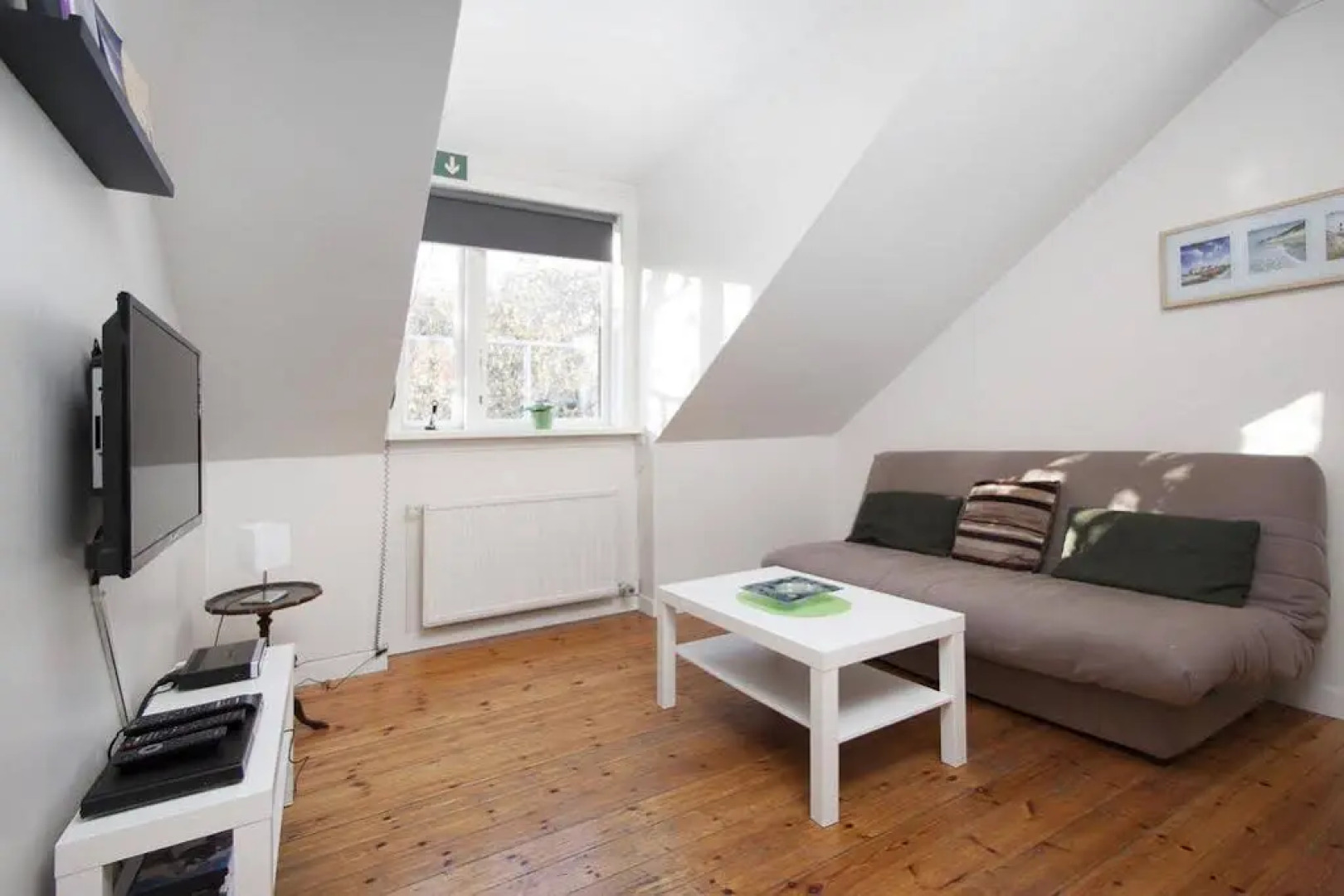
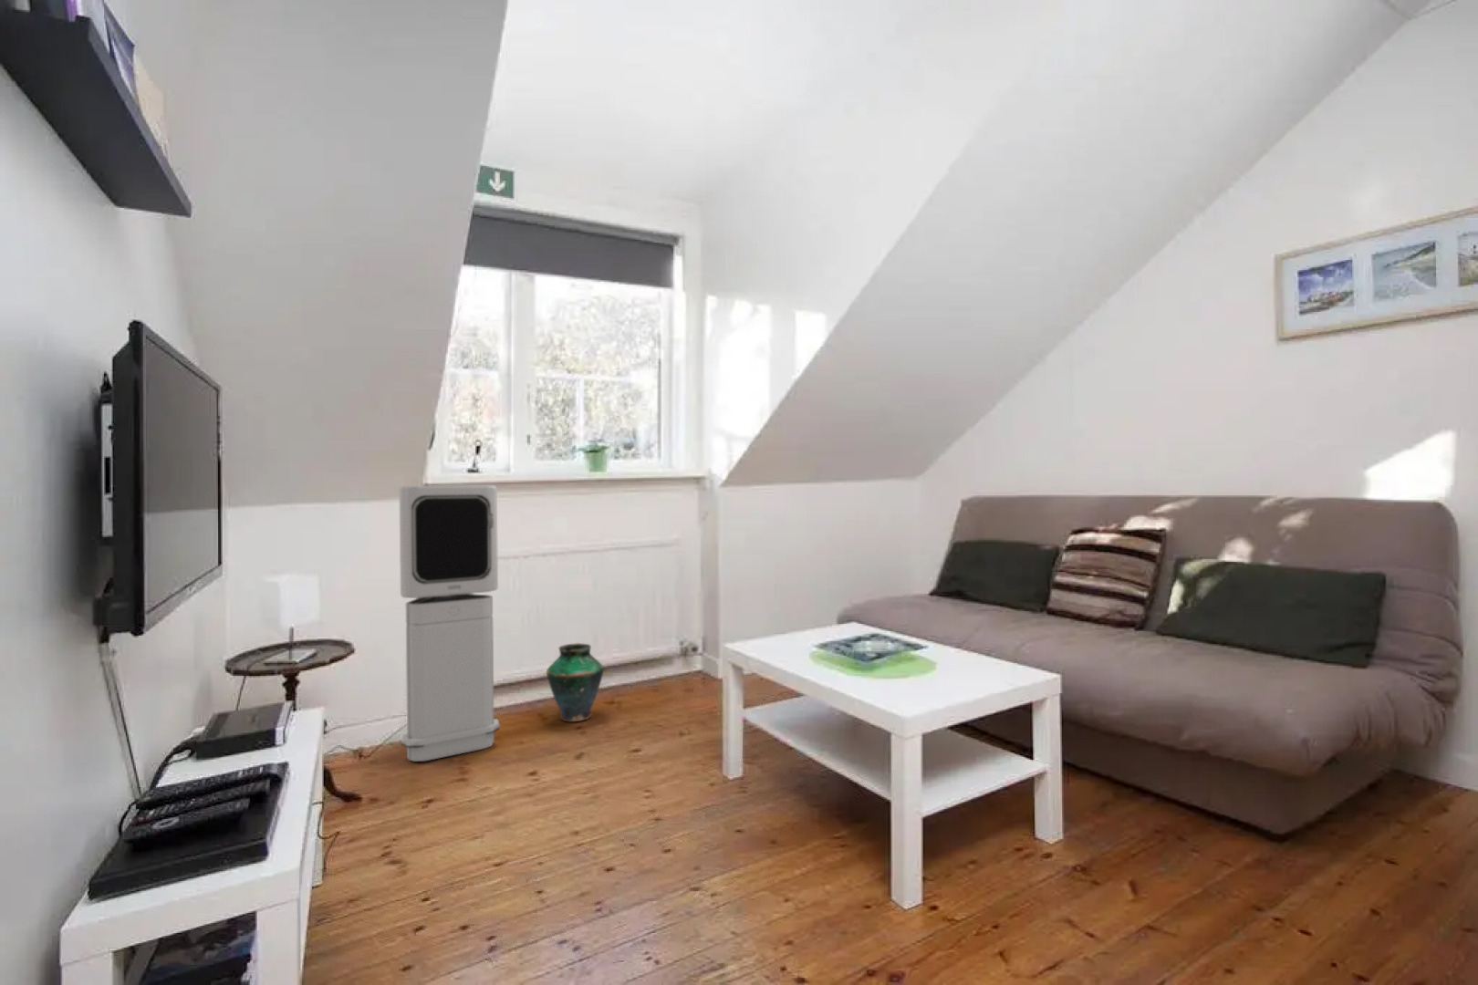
+ air purifier (444, 613)
+ vase (573, 680)
